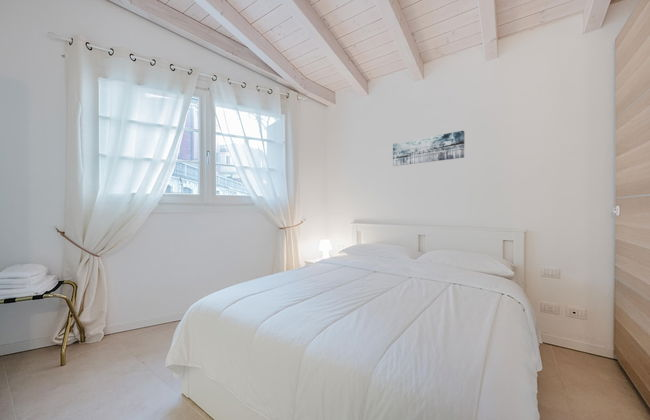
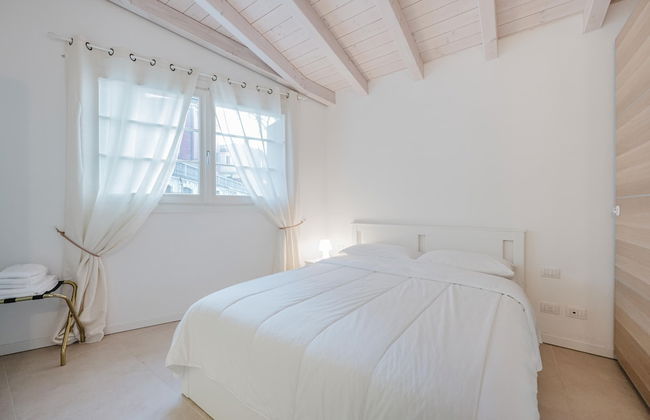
- wall art (425, 150)
